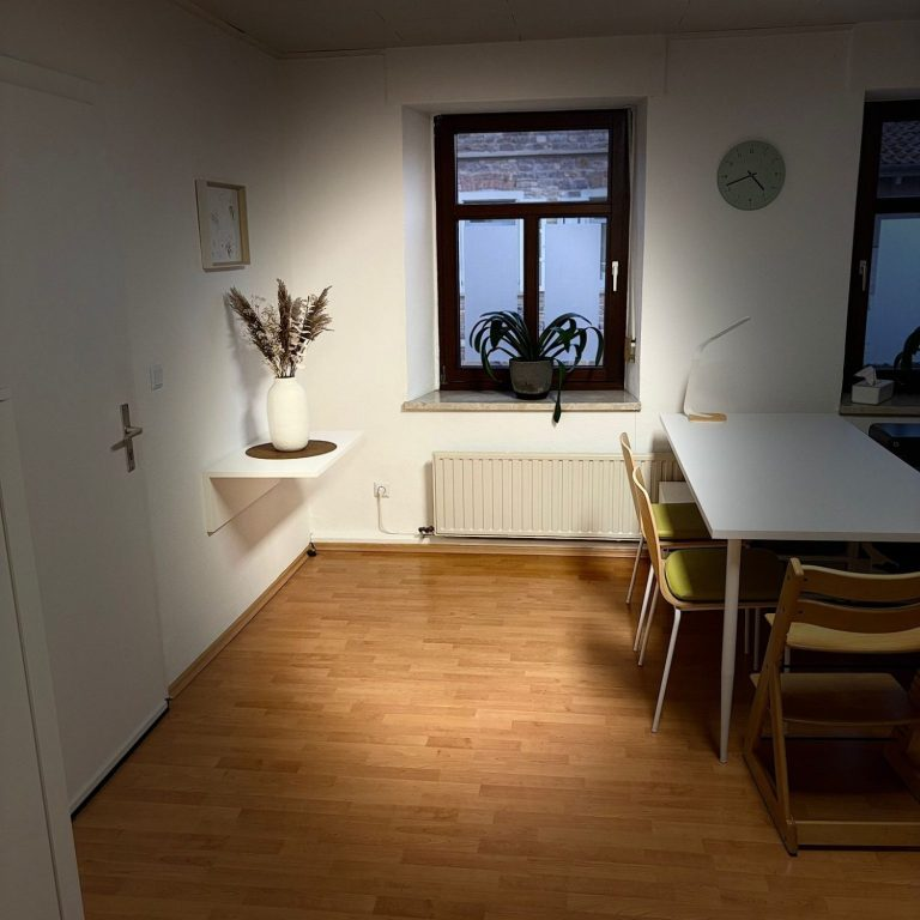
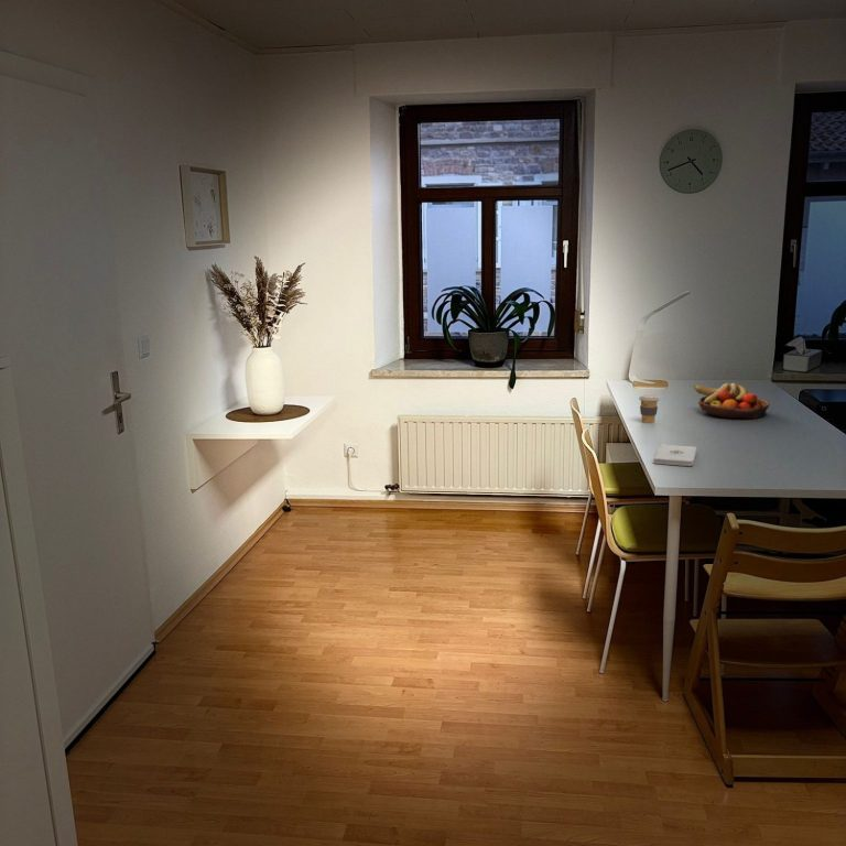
+ notepad (675, 455)
+ coffee cup (648, 409)
+ fruit bowl (733, 399)
